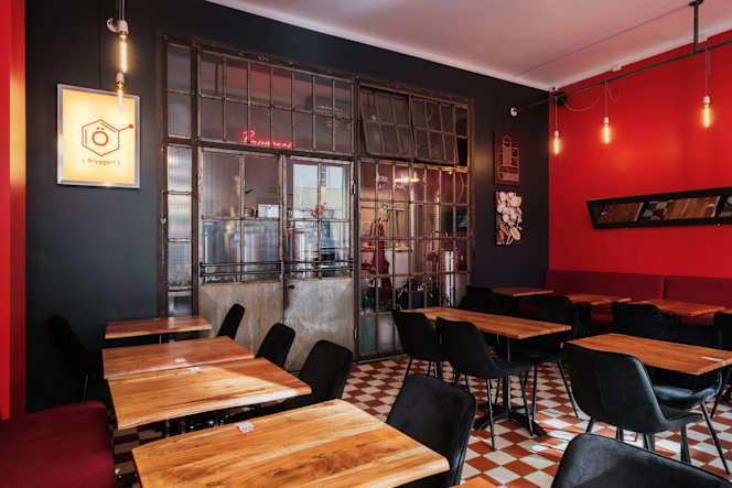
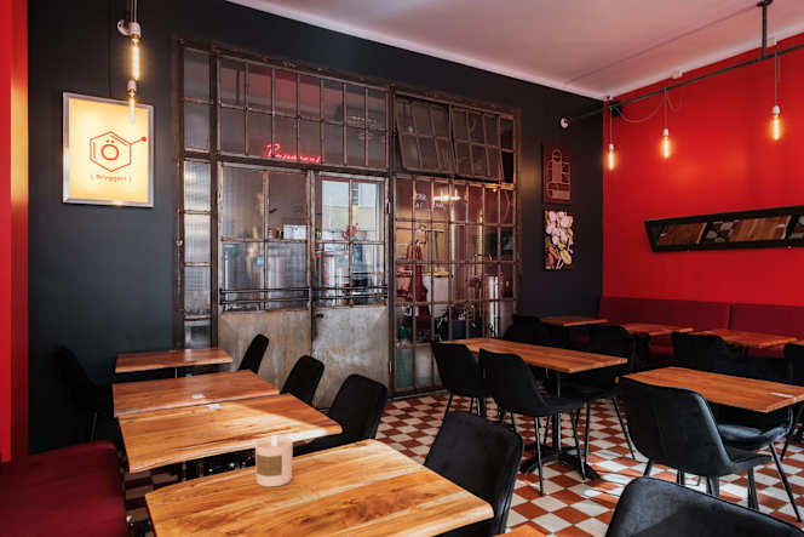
+ candle (274, 457)
